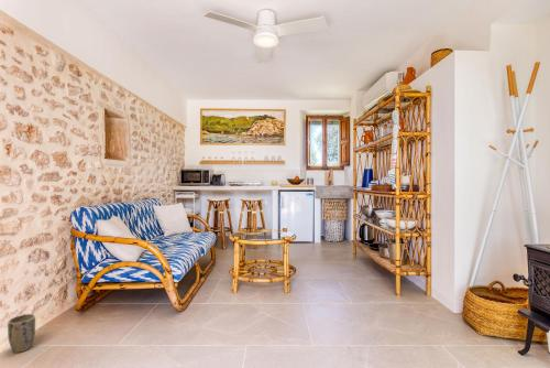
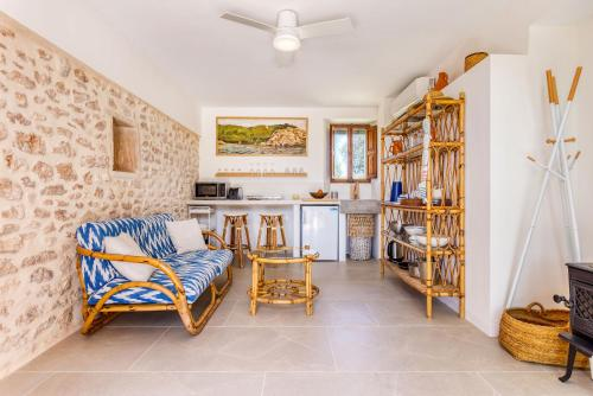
- plant pot (21, 333)
